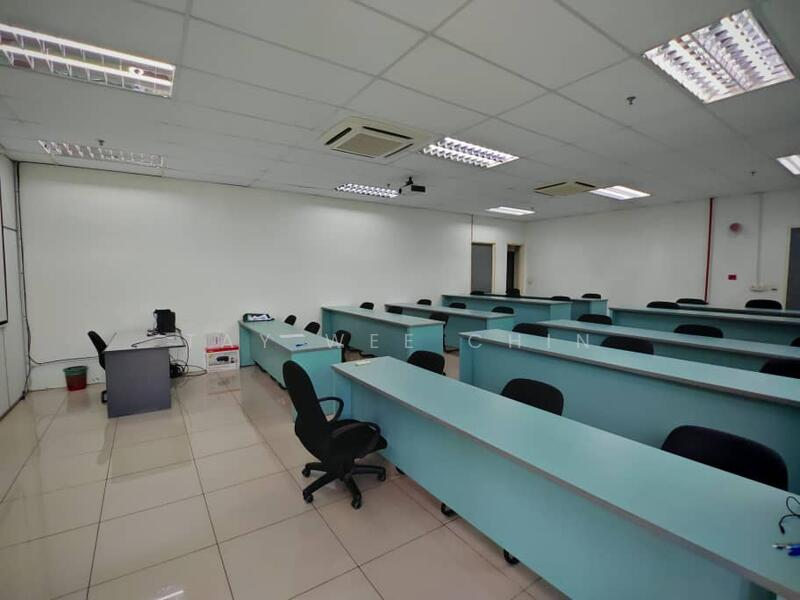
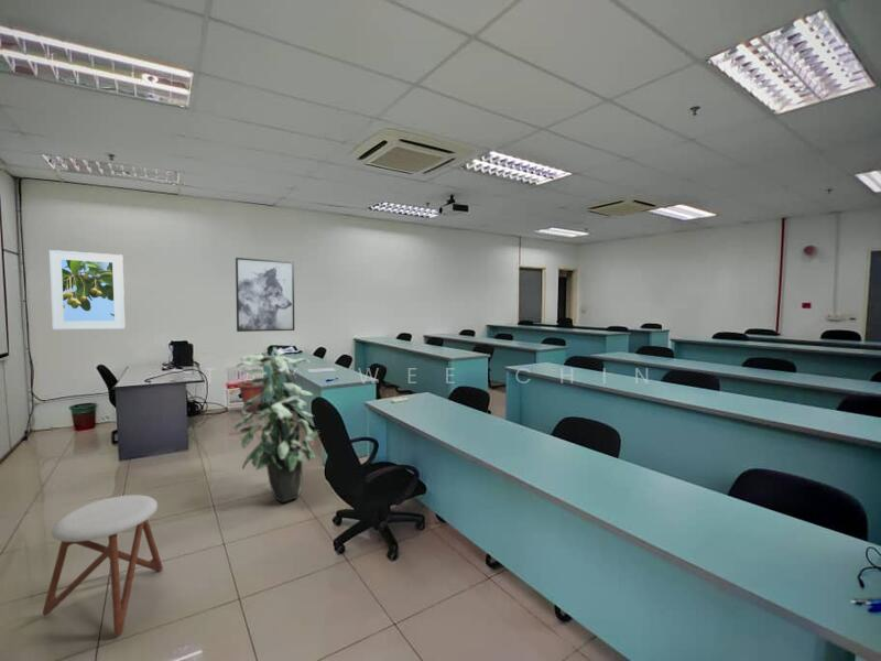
+ stool (110, 561)
+ waste bin (254, 395)
+ indoor plant (278, 424)
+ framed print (88, 291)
+ wall art (265, 295)
